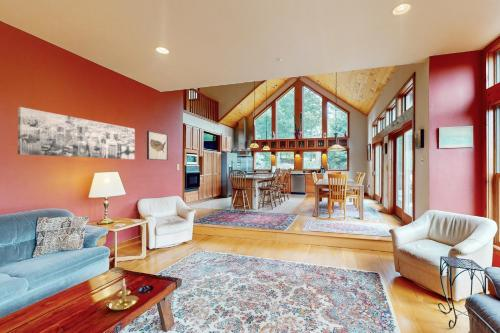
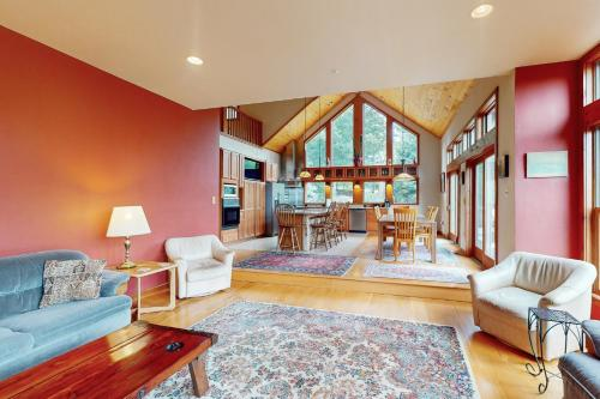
- candle holder (121, 292)
- wall art (88, 138)
- wall art (158, 146)
